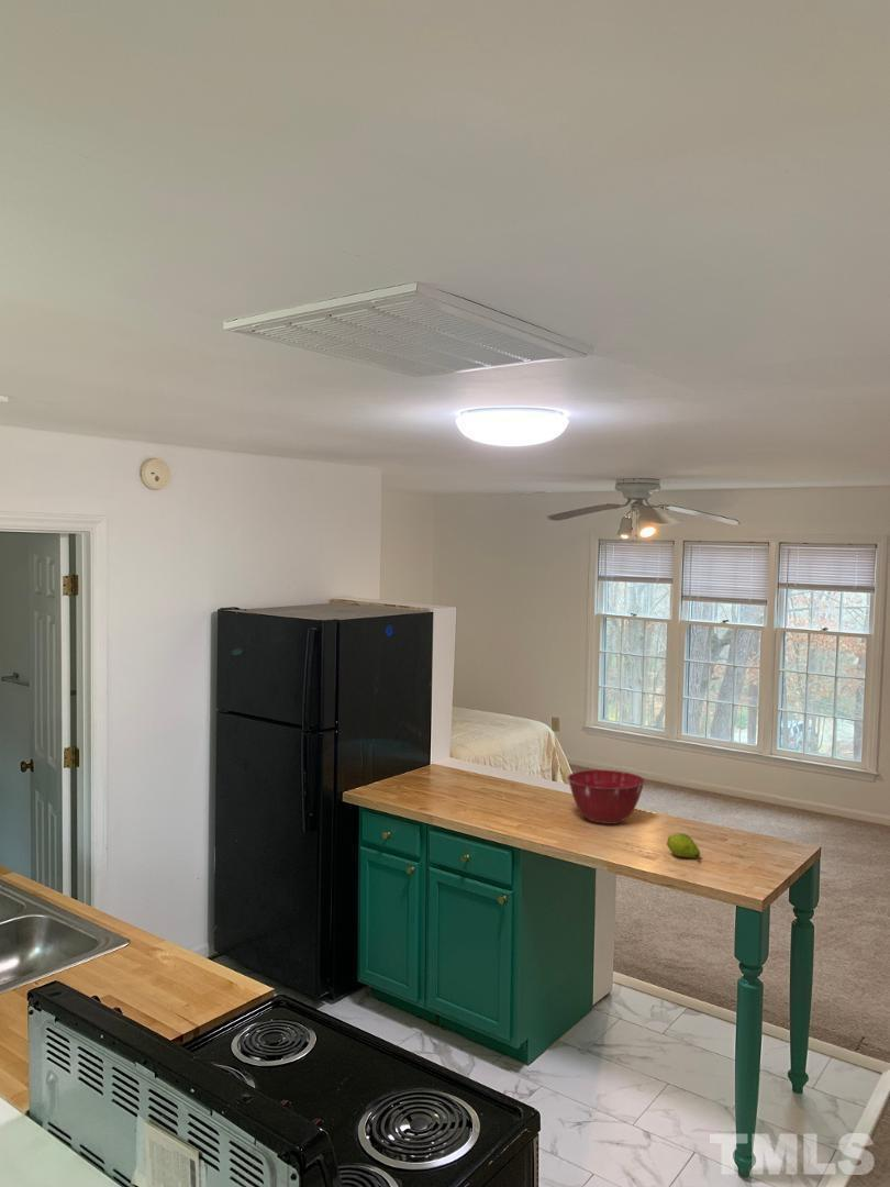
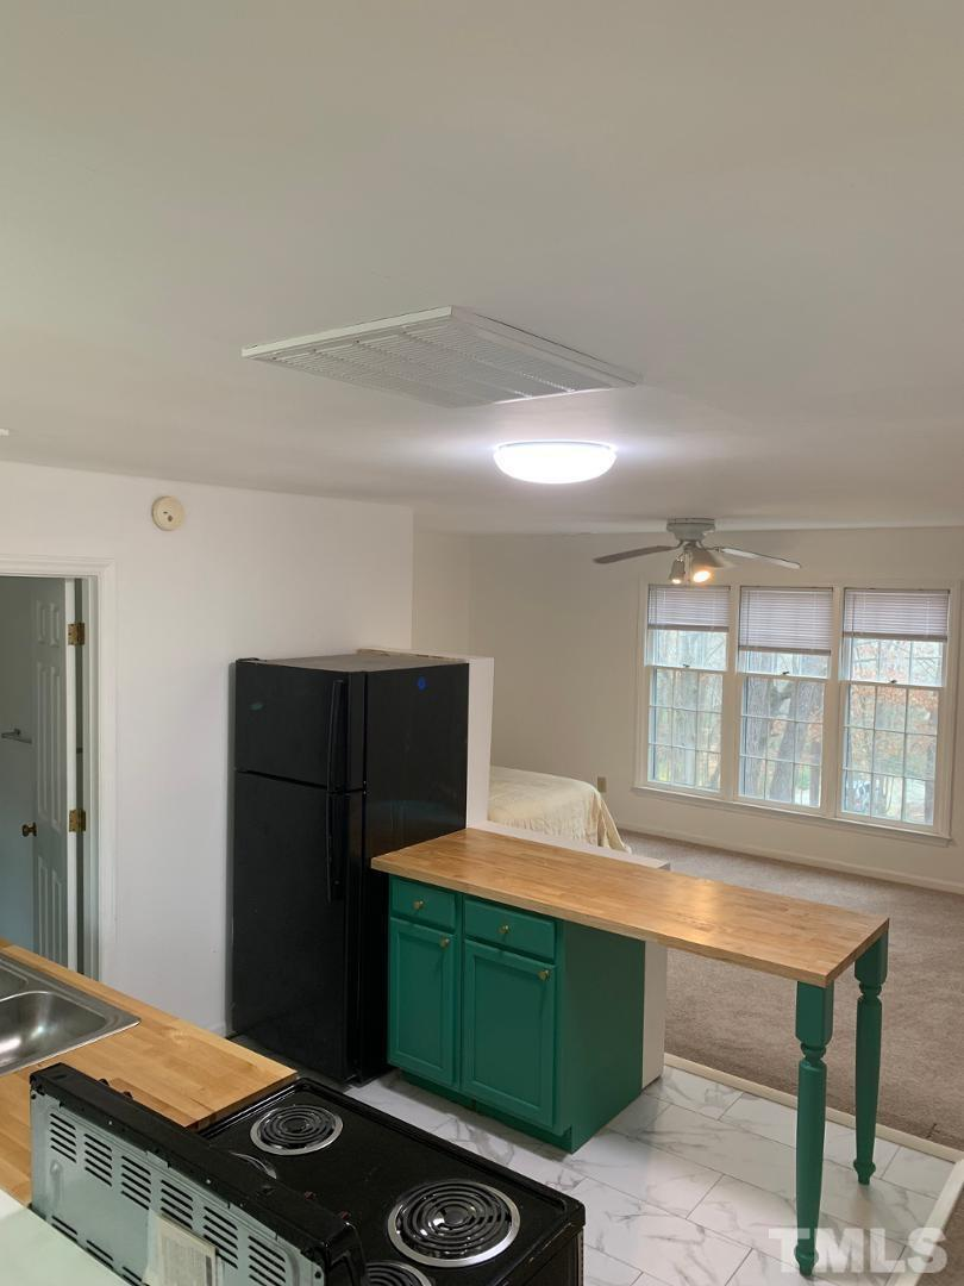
- mixing bowl (605, 798)
- fruit (685, 845)
